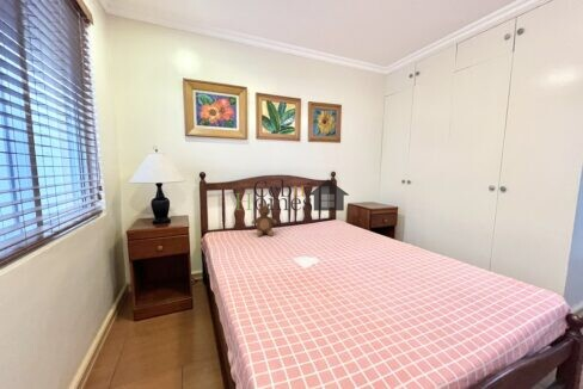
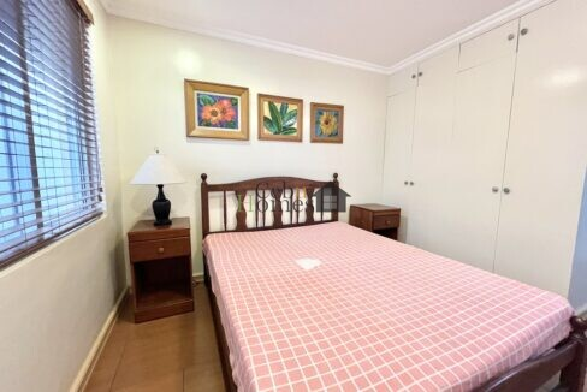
- teddy bear (264, 218)
